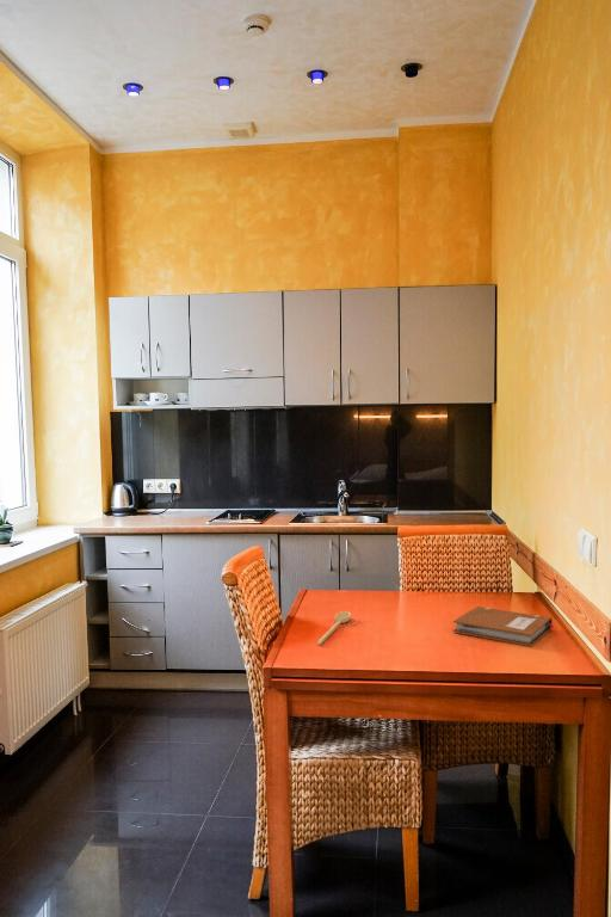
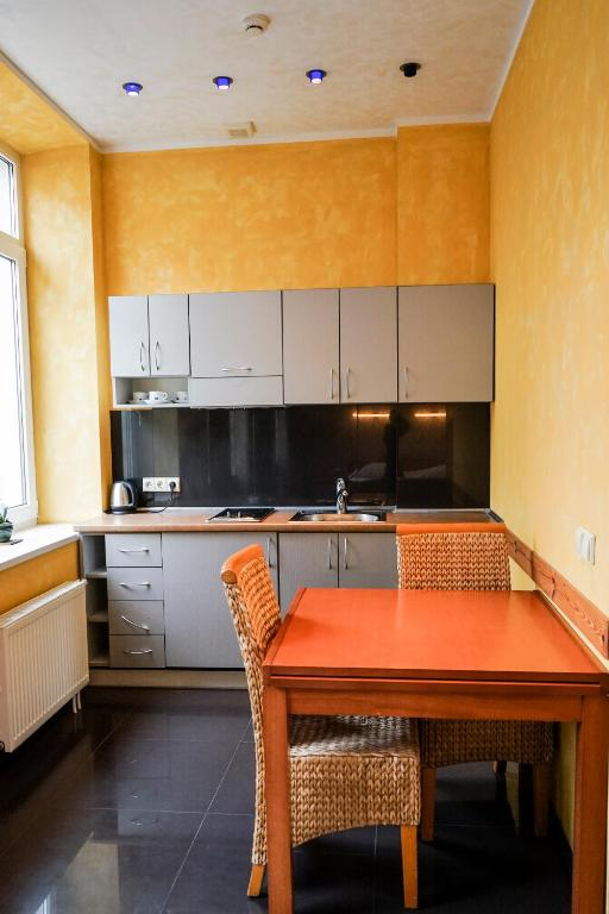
- notebook (505, 624)
- spoon (333, 627)
